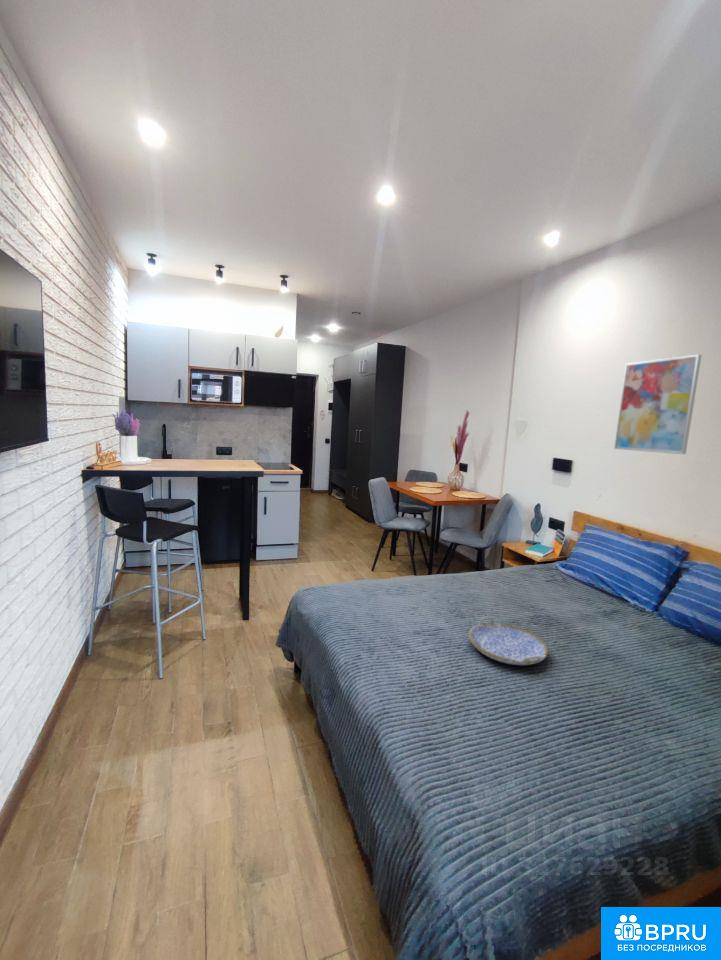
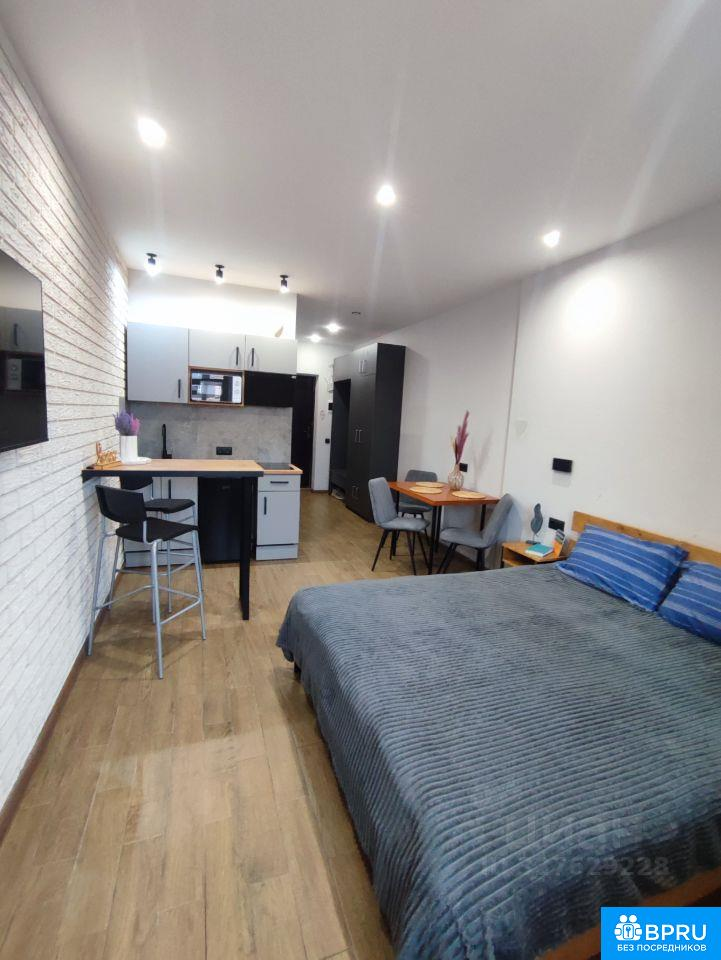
- wall art (653, 406)
- serving tray (507, 642)
